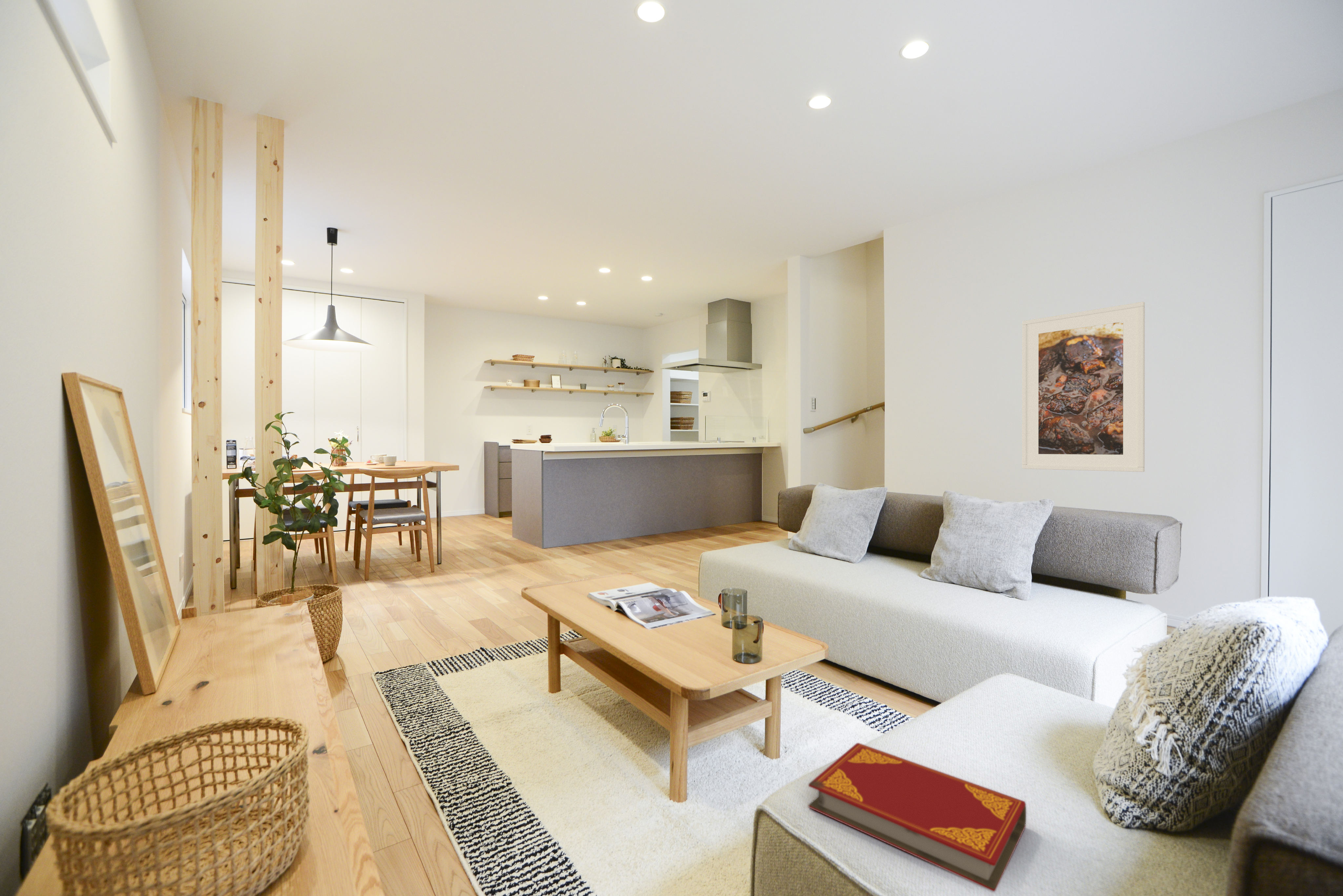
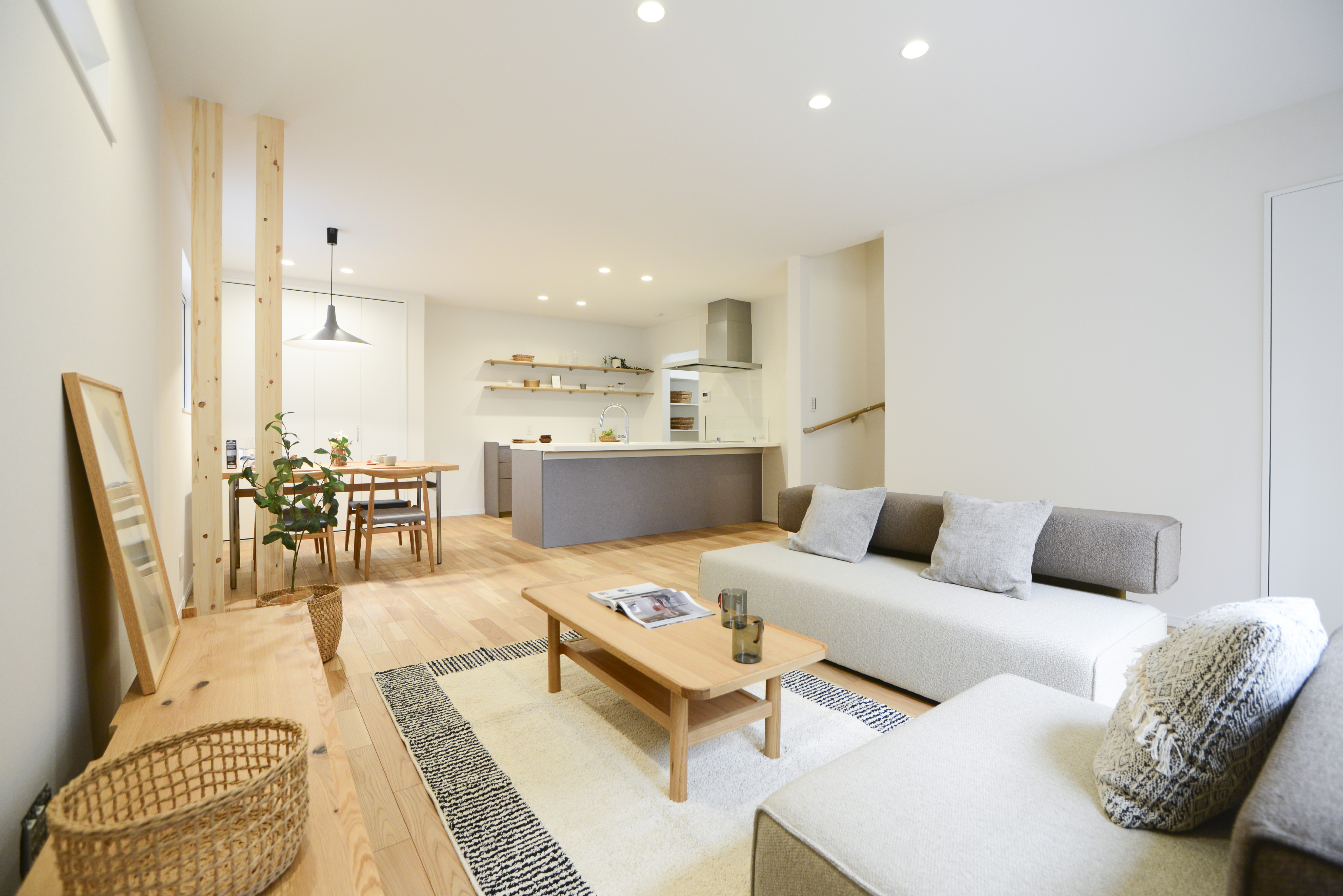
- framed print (1079, 391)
- hardback book (914, 804)
